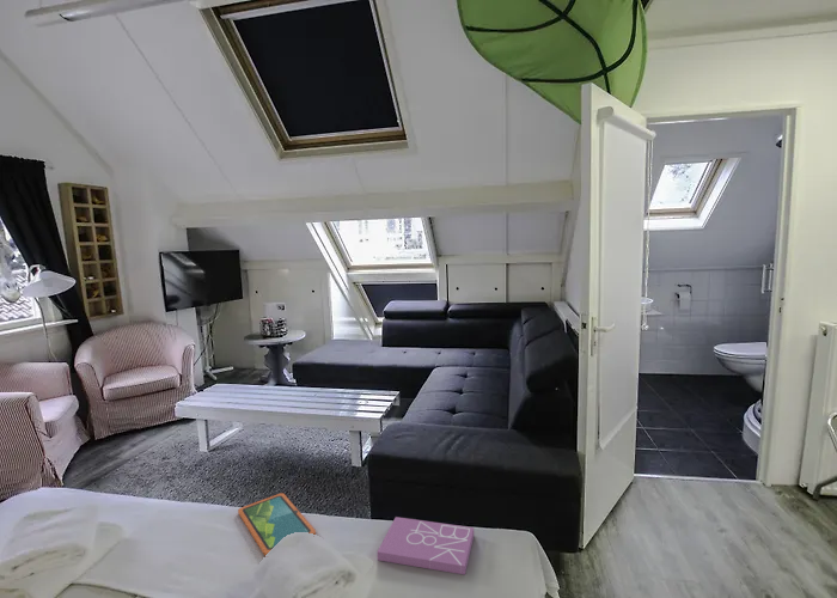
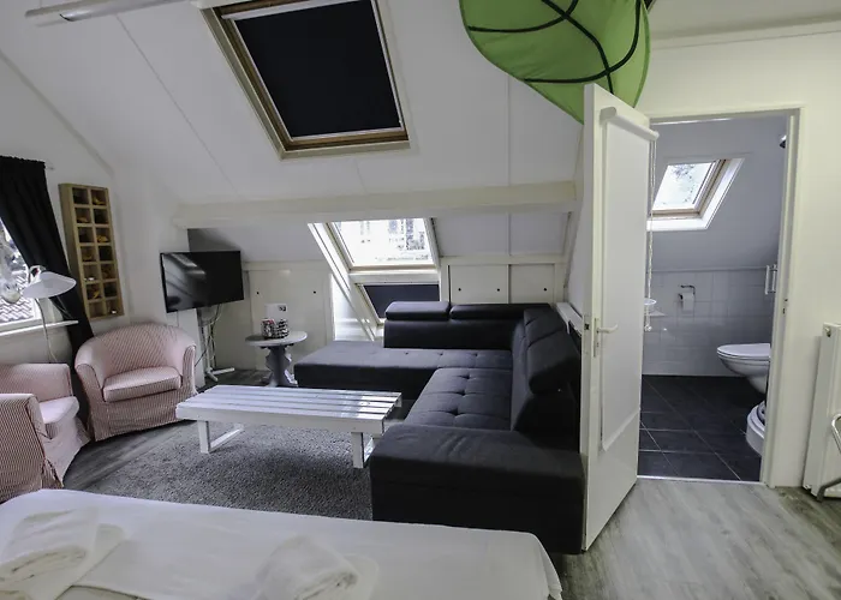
- tablet (275, 521)
- book (427, 543)
